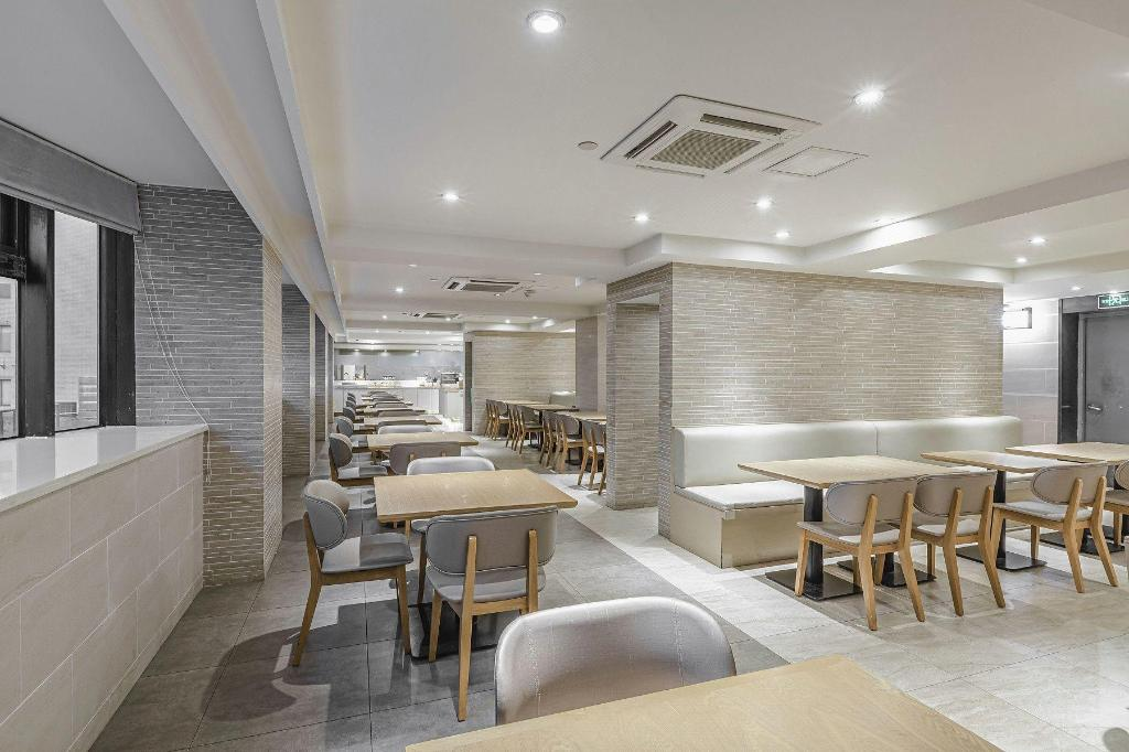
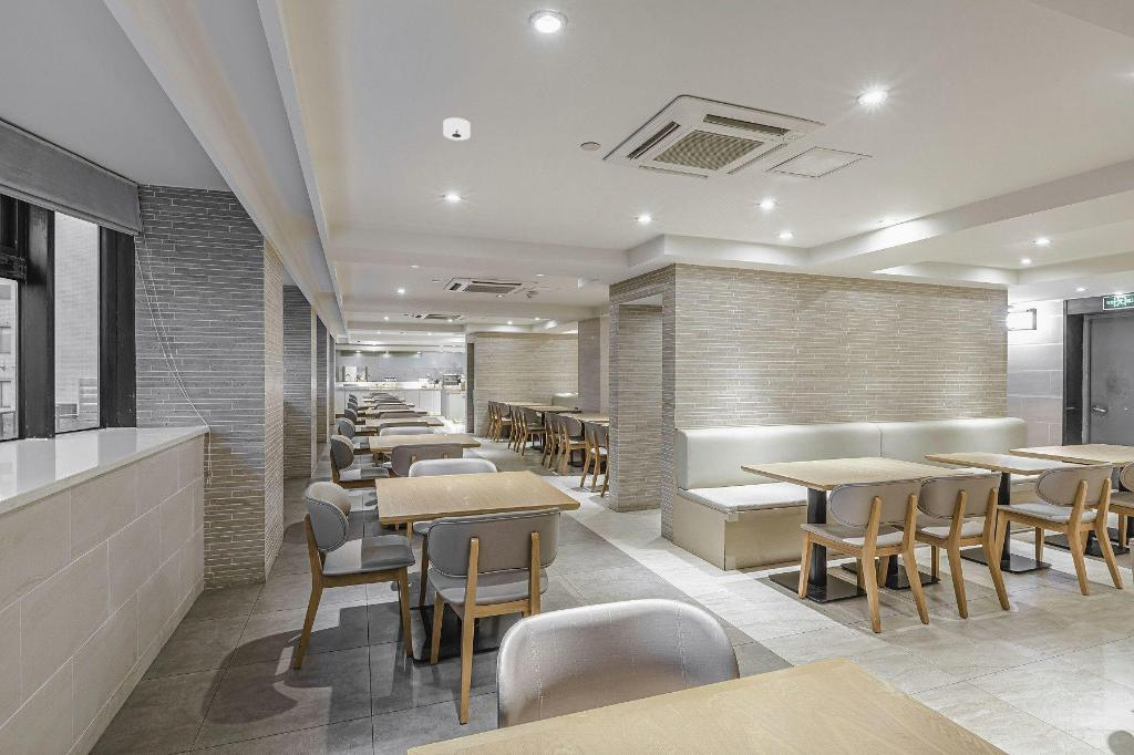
+ smoke detector (456, 130)
